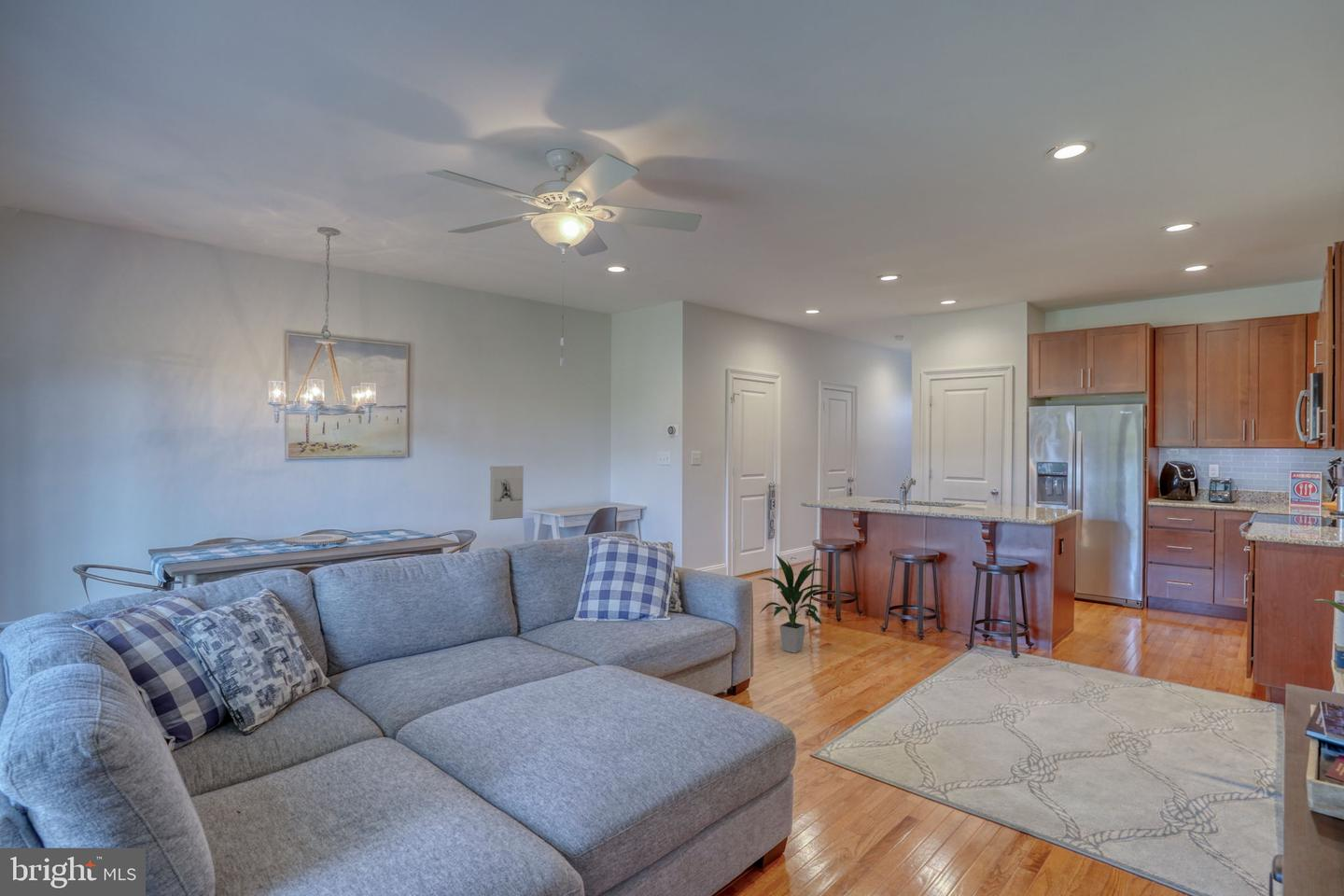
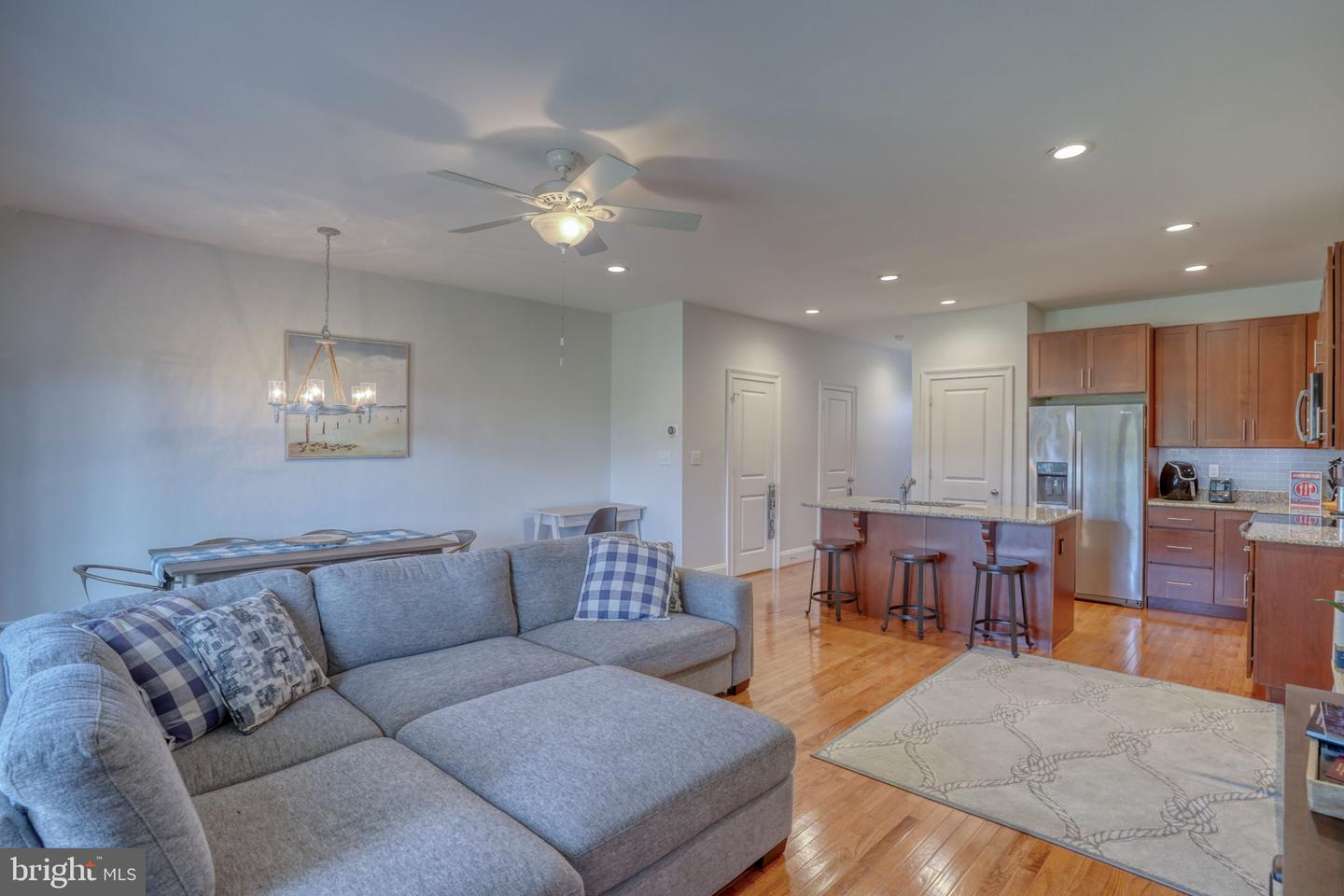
- wall sculpture (507, 492)
- indoor plant (795, 603)
